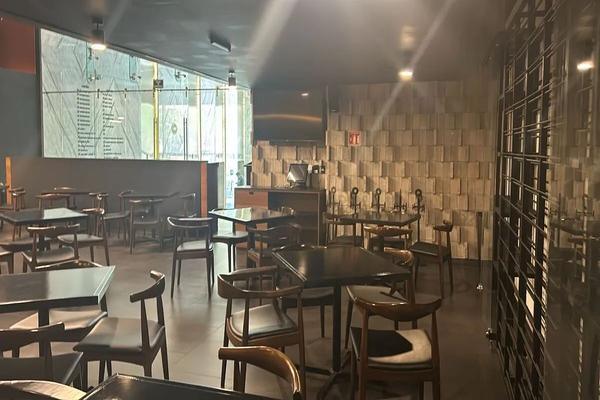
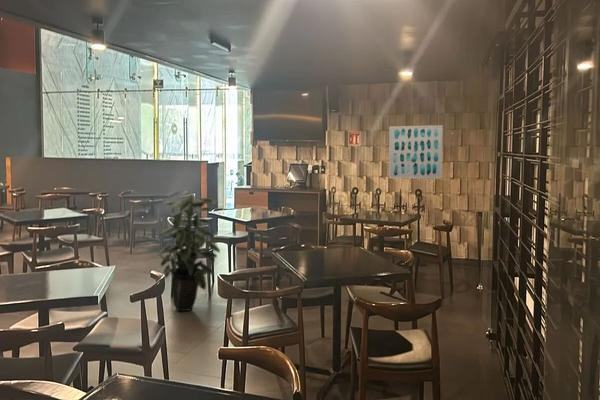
+ indoor plant (188, 251)
+ wall art (415, 152)
